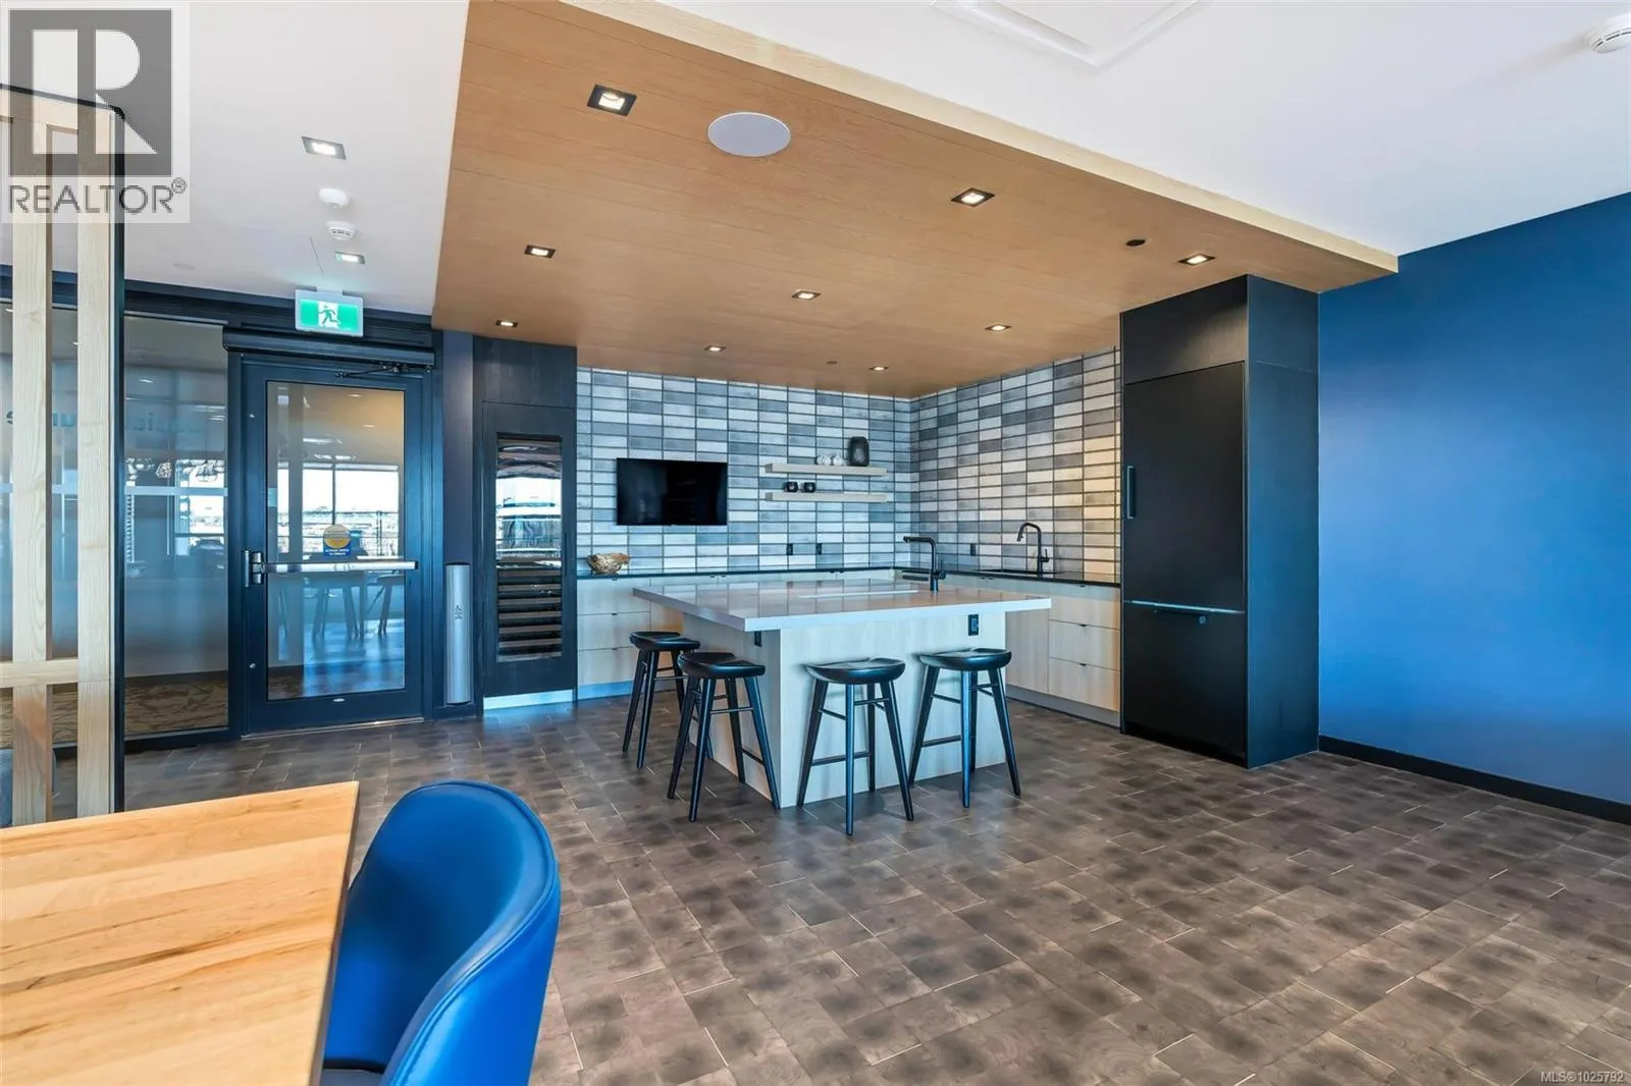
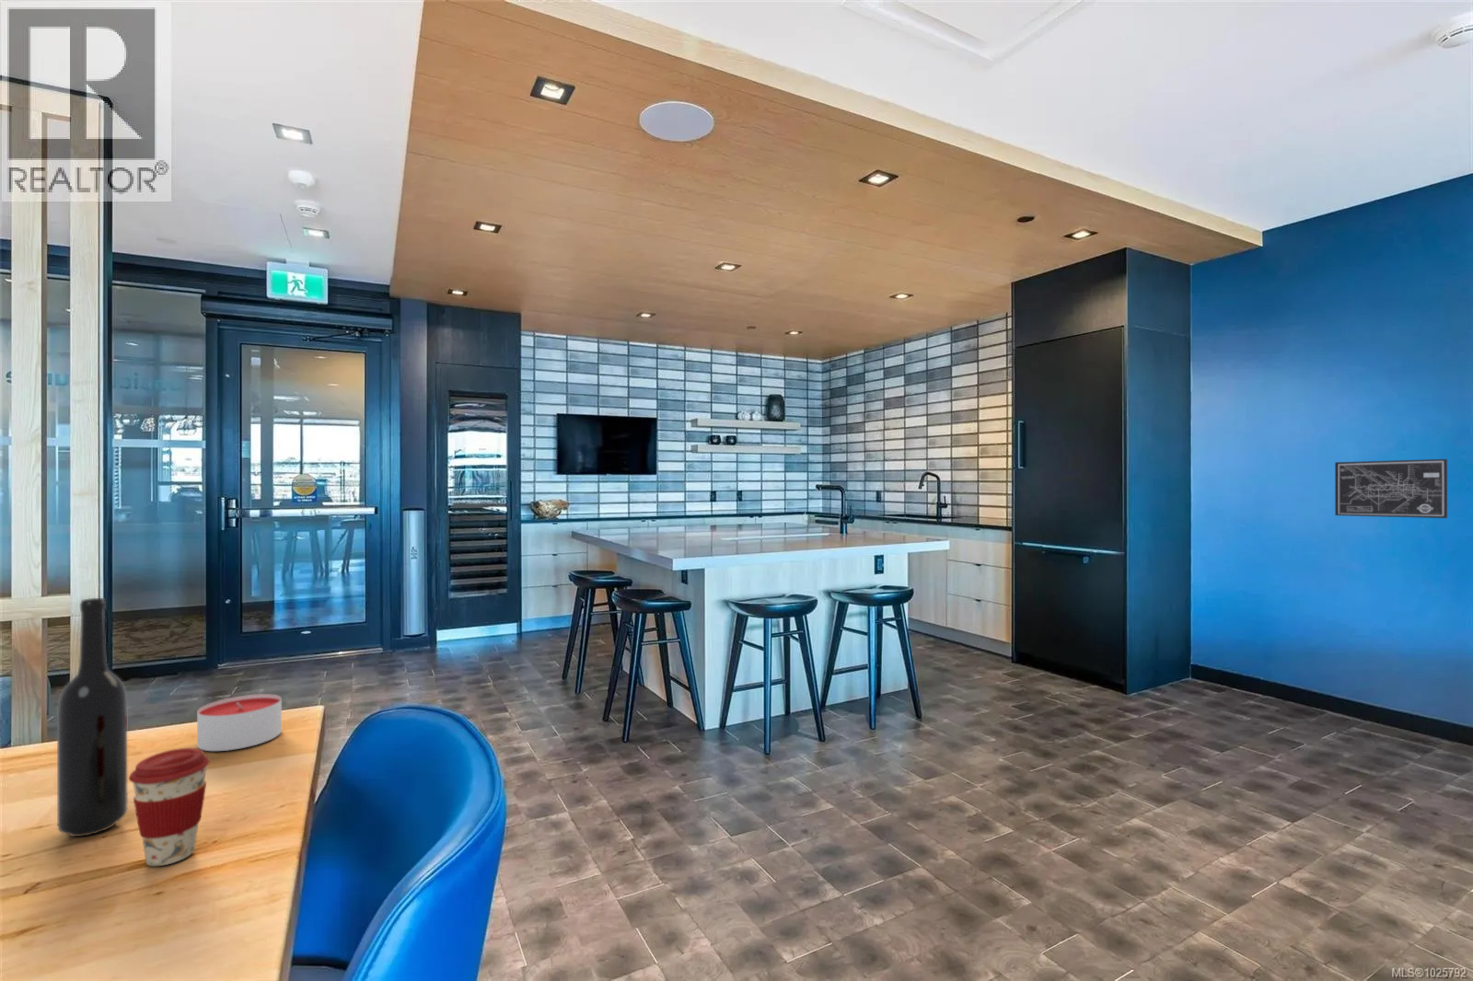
+ bottle (93, 713)
+ candle (240, 719)
+ wall art (1389, 488)
+ coffee cup (171, 806)
